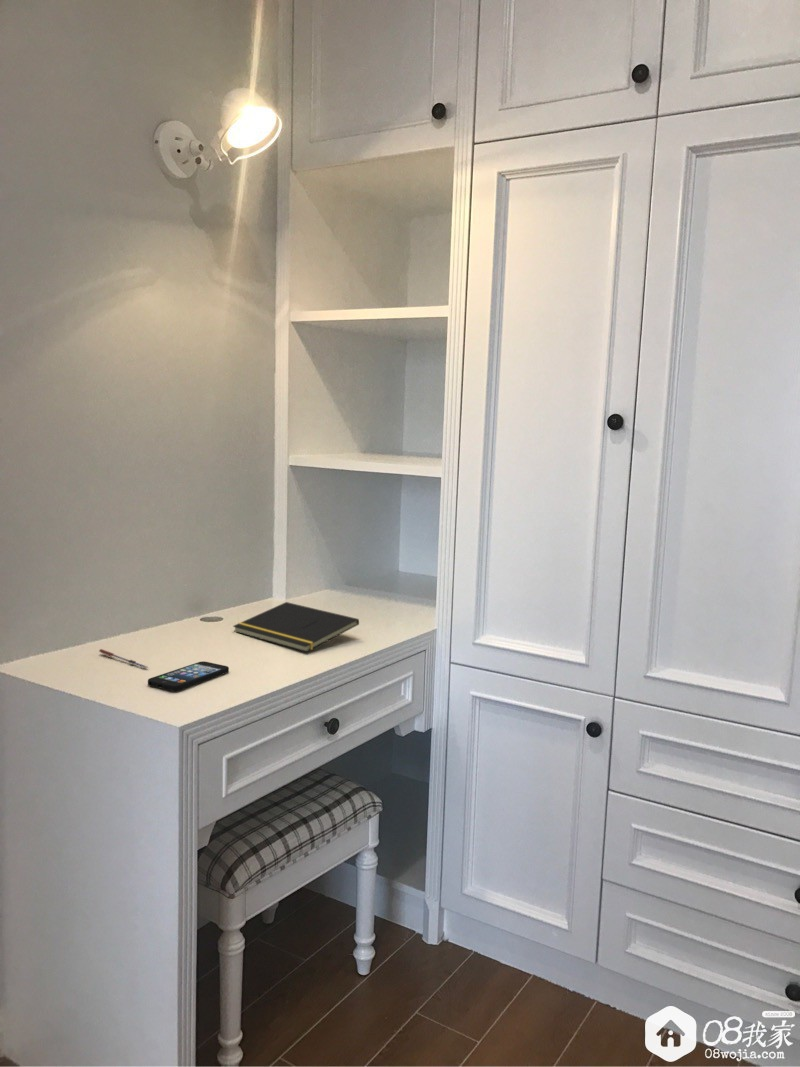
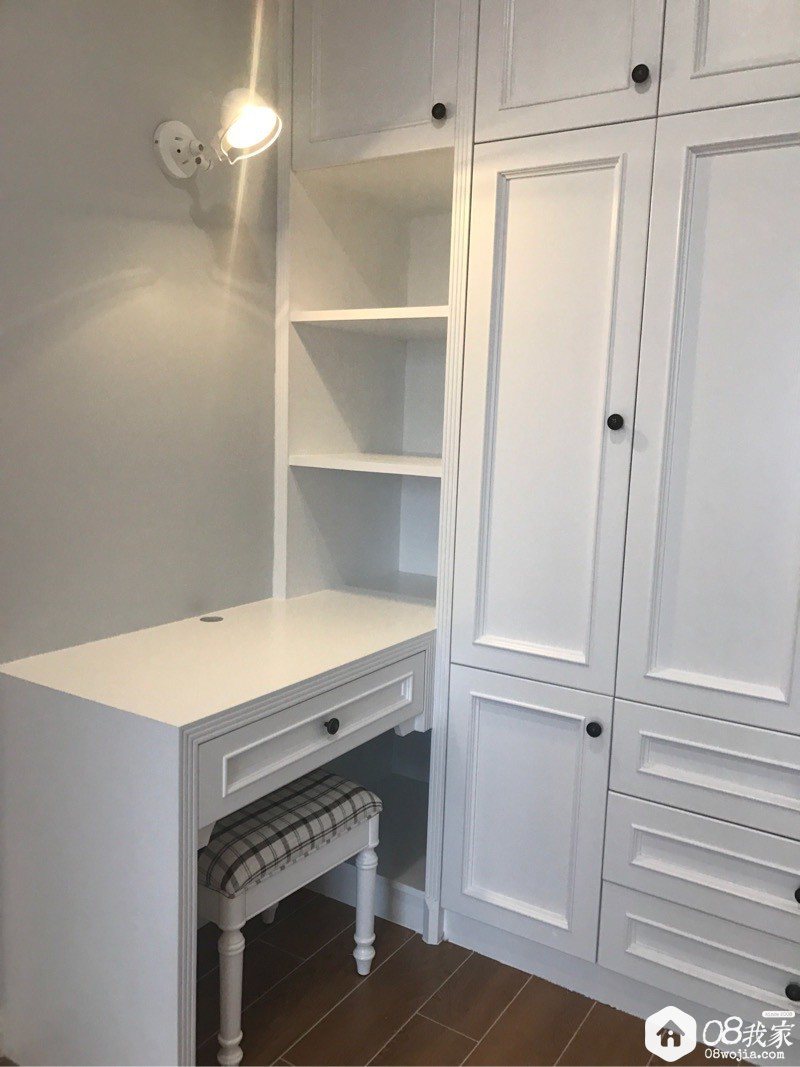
- pen (123, 658)
- notepad (295, 625)
- smartphone (189, 675)
